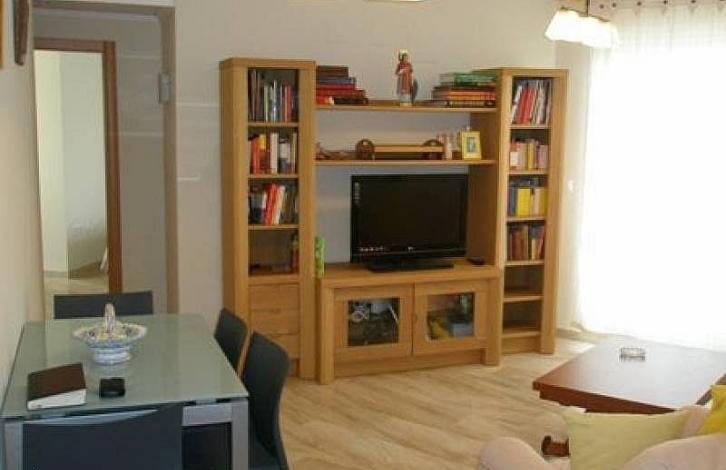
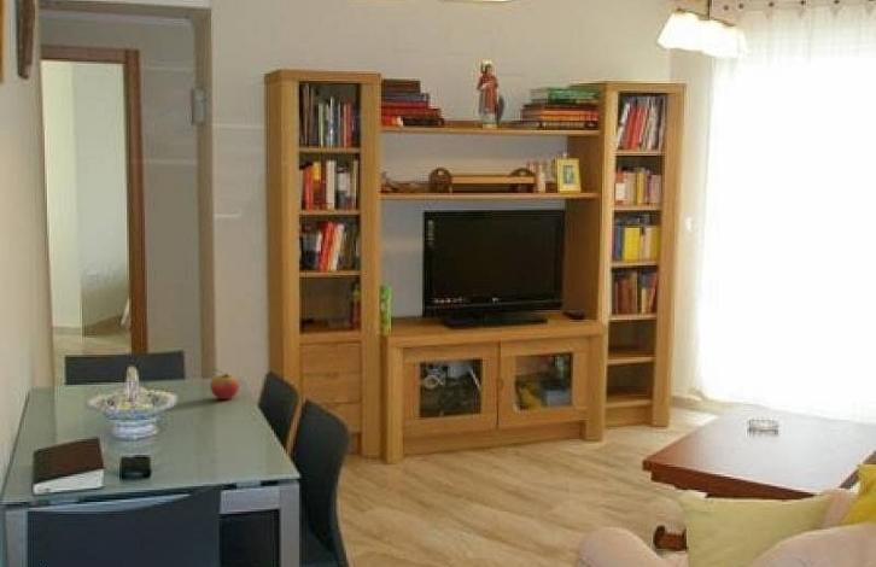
+ fruit (224, 384)
